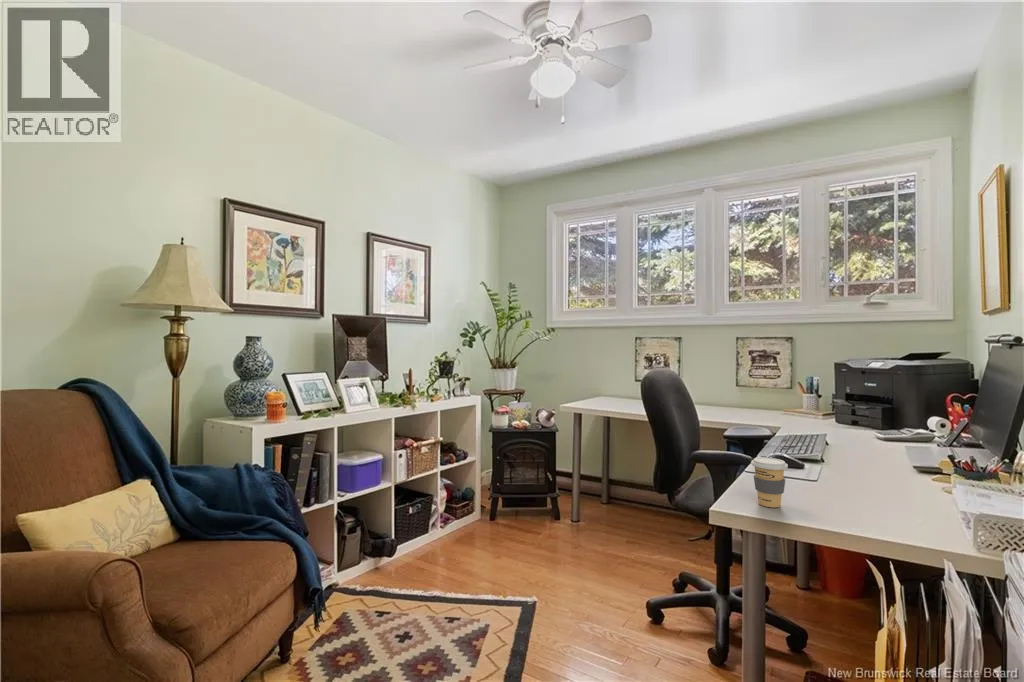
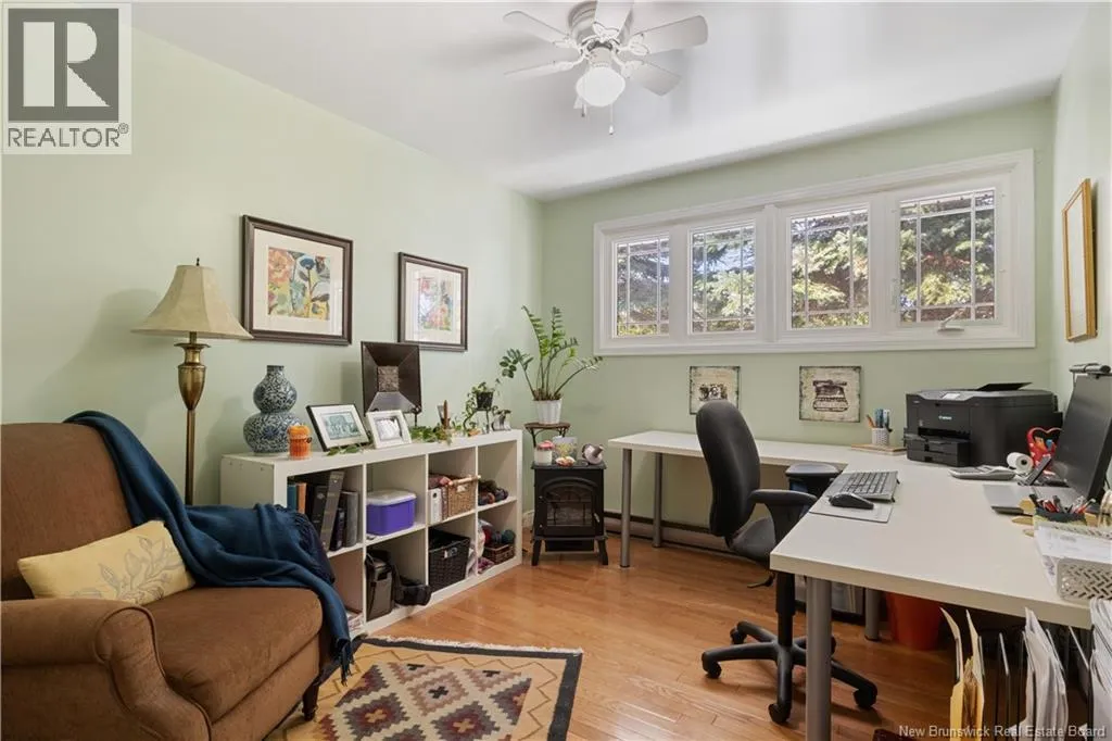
- coffee cup (769, 482)
